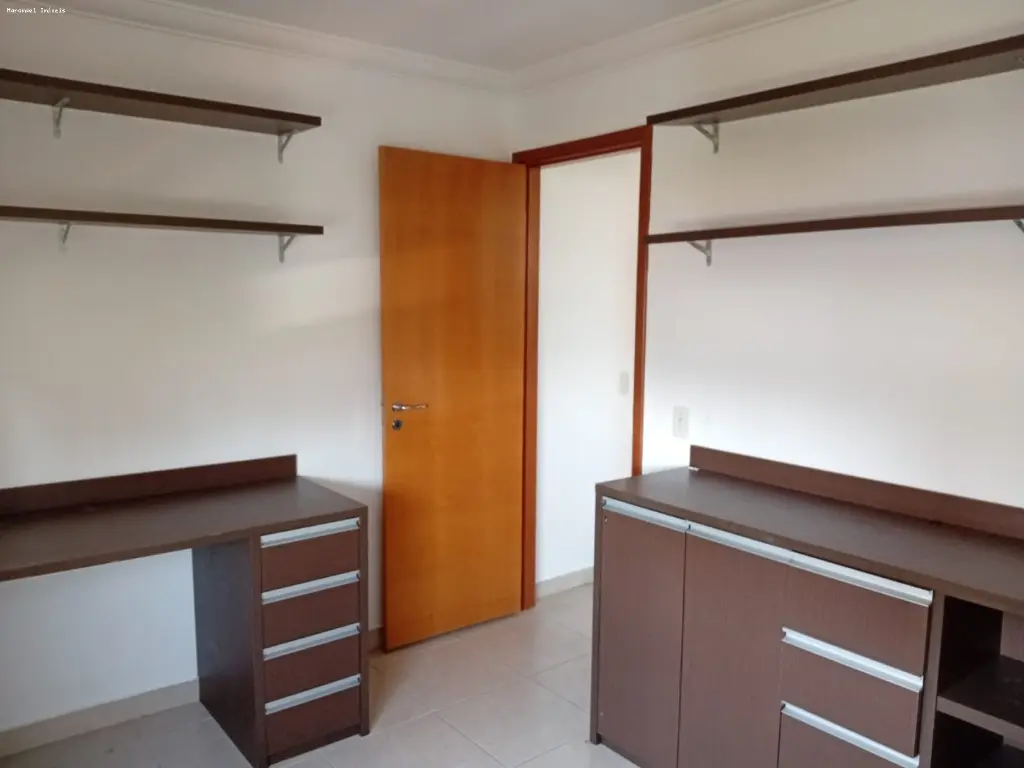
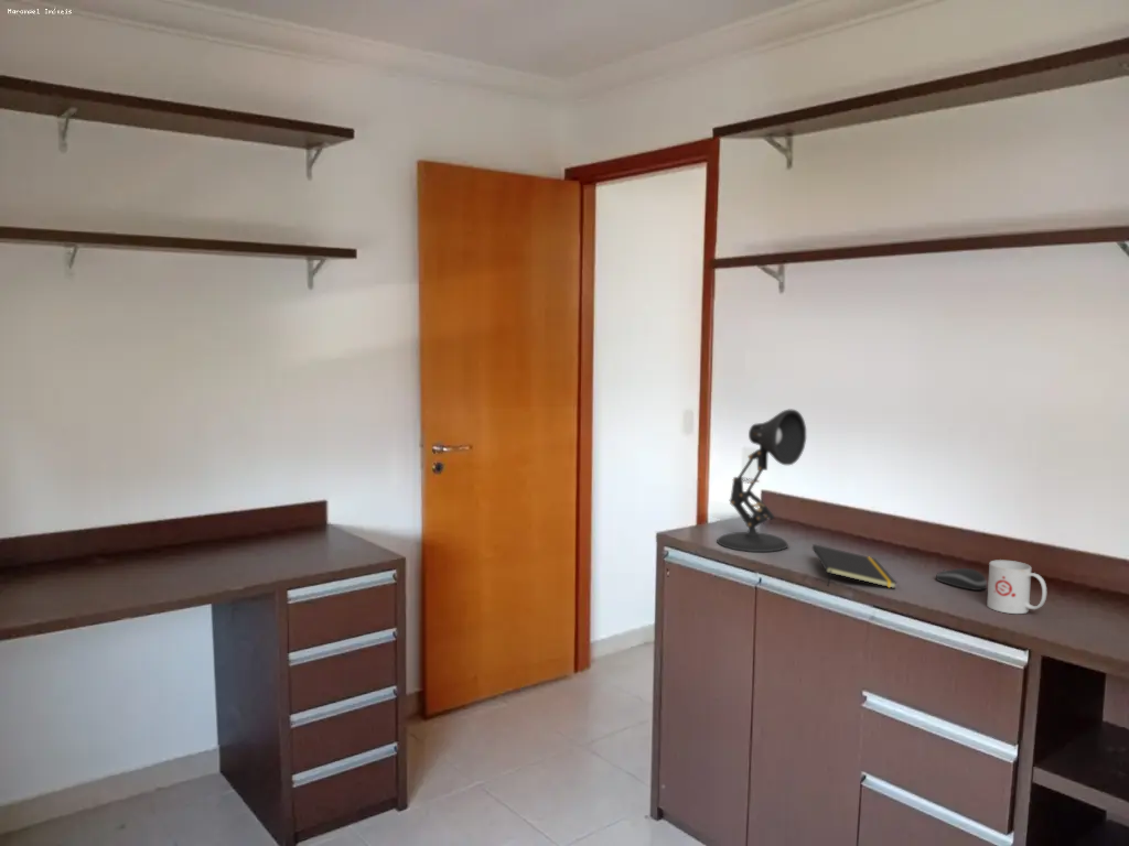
+ notepad (851, 565)
+ mug (1017, 588)
+ desk lamp (756, 476)
+ computer mouse (960, 576)
